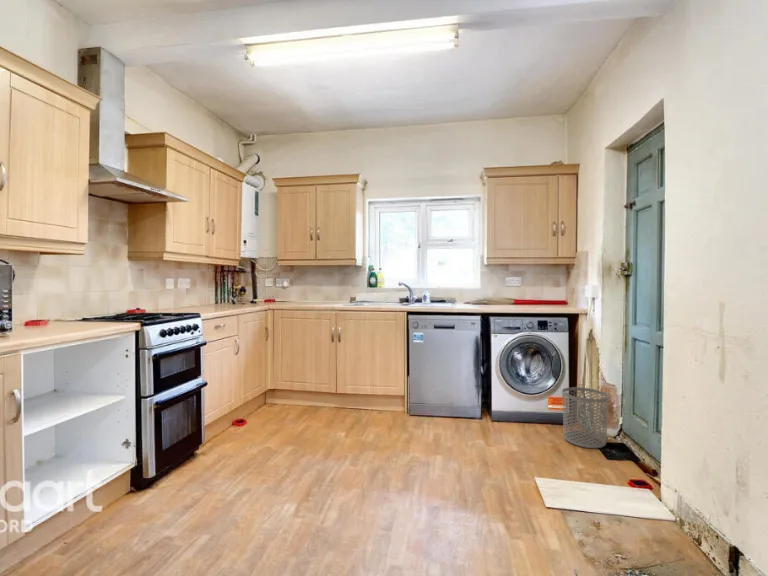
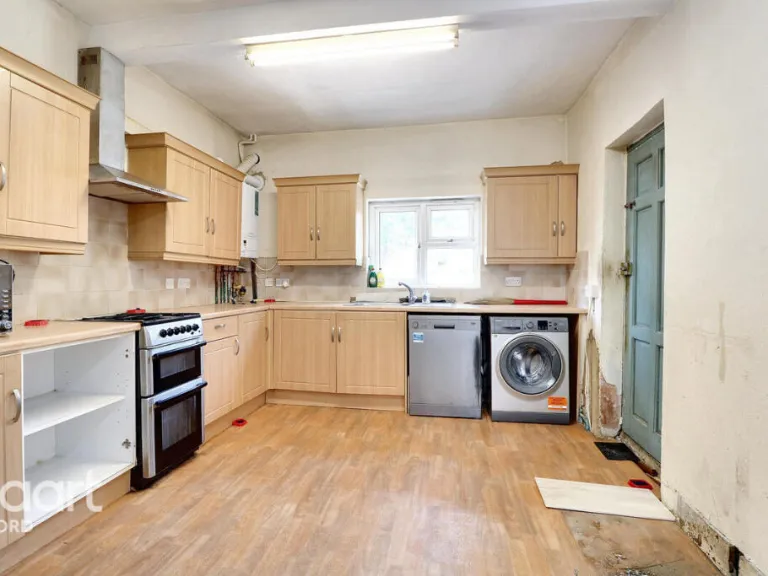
- waste bin (584, 416)
